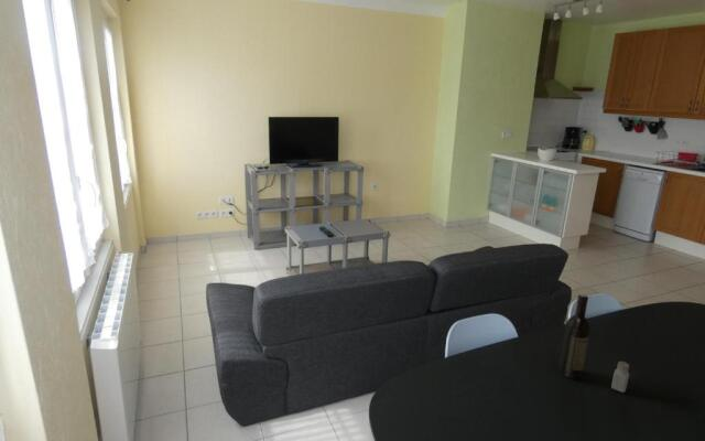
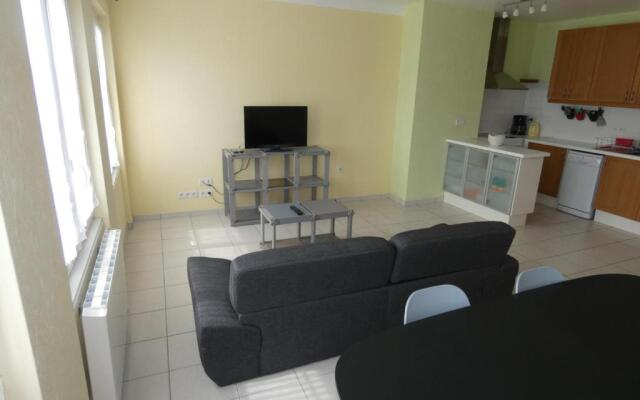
- pepper shaker (620, 376)
- wine bottle (576, 335)
